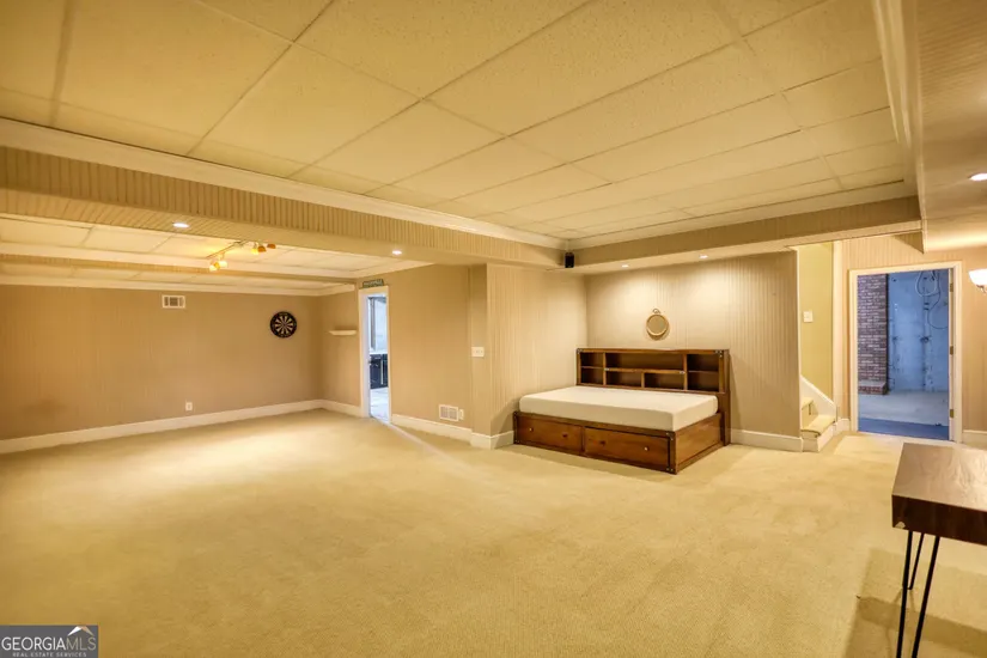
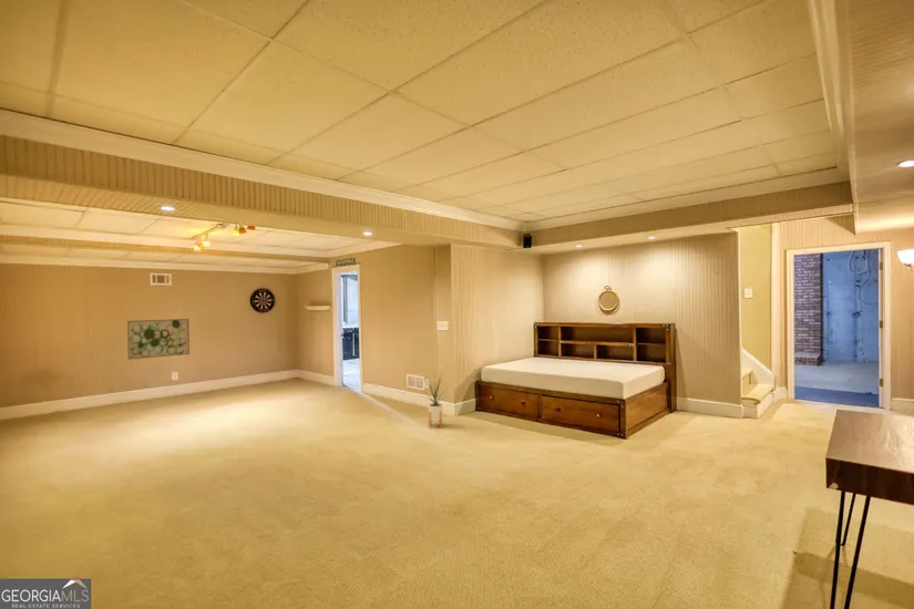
+ wall art (160, 338)
+ house plant (434, 398)
